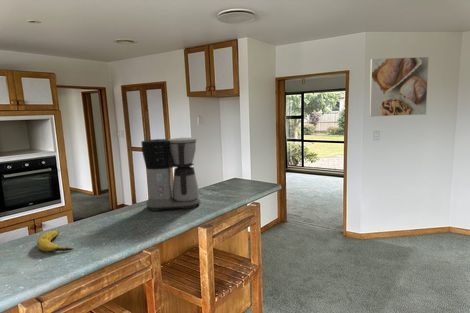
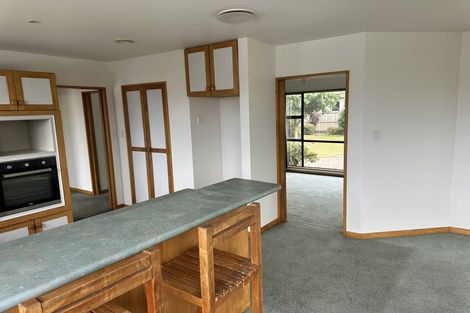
- coffee maker (170, 173)
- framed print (398, 87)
- banana (52, 240)
